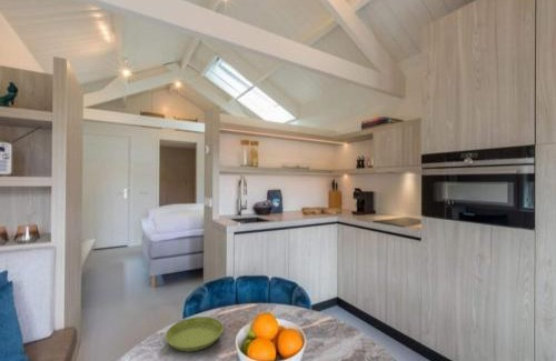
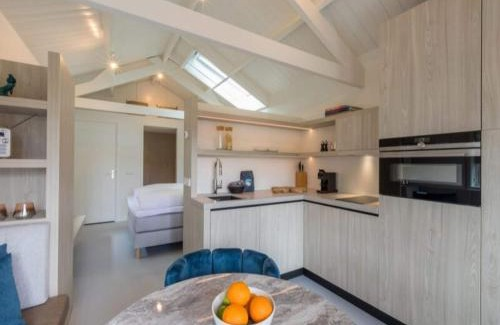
- saucer (195, 334)
